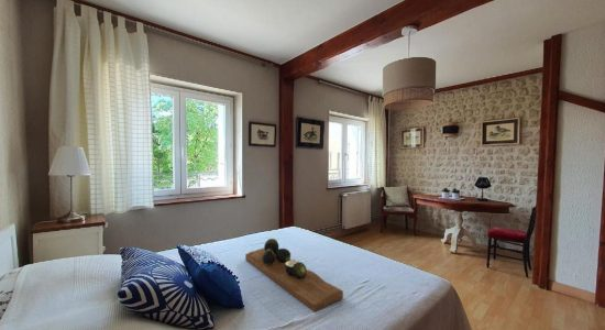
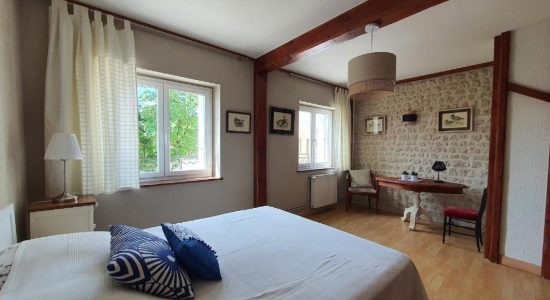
- decorative tray (286, 262)
